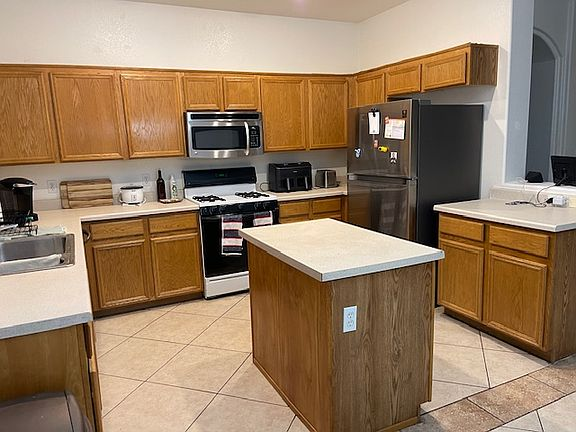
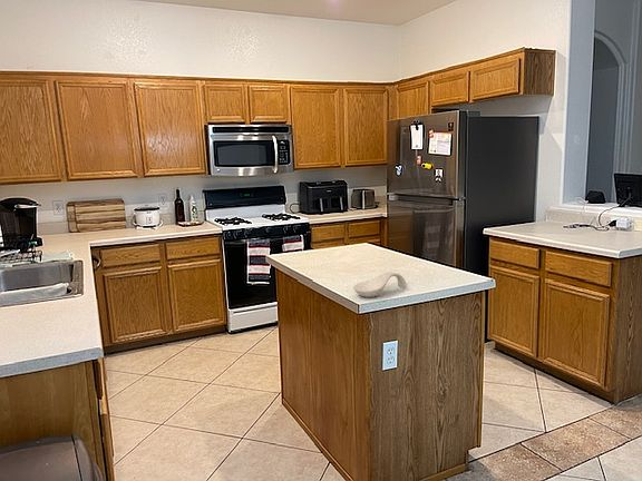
+ spoon rest (380, 284)
